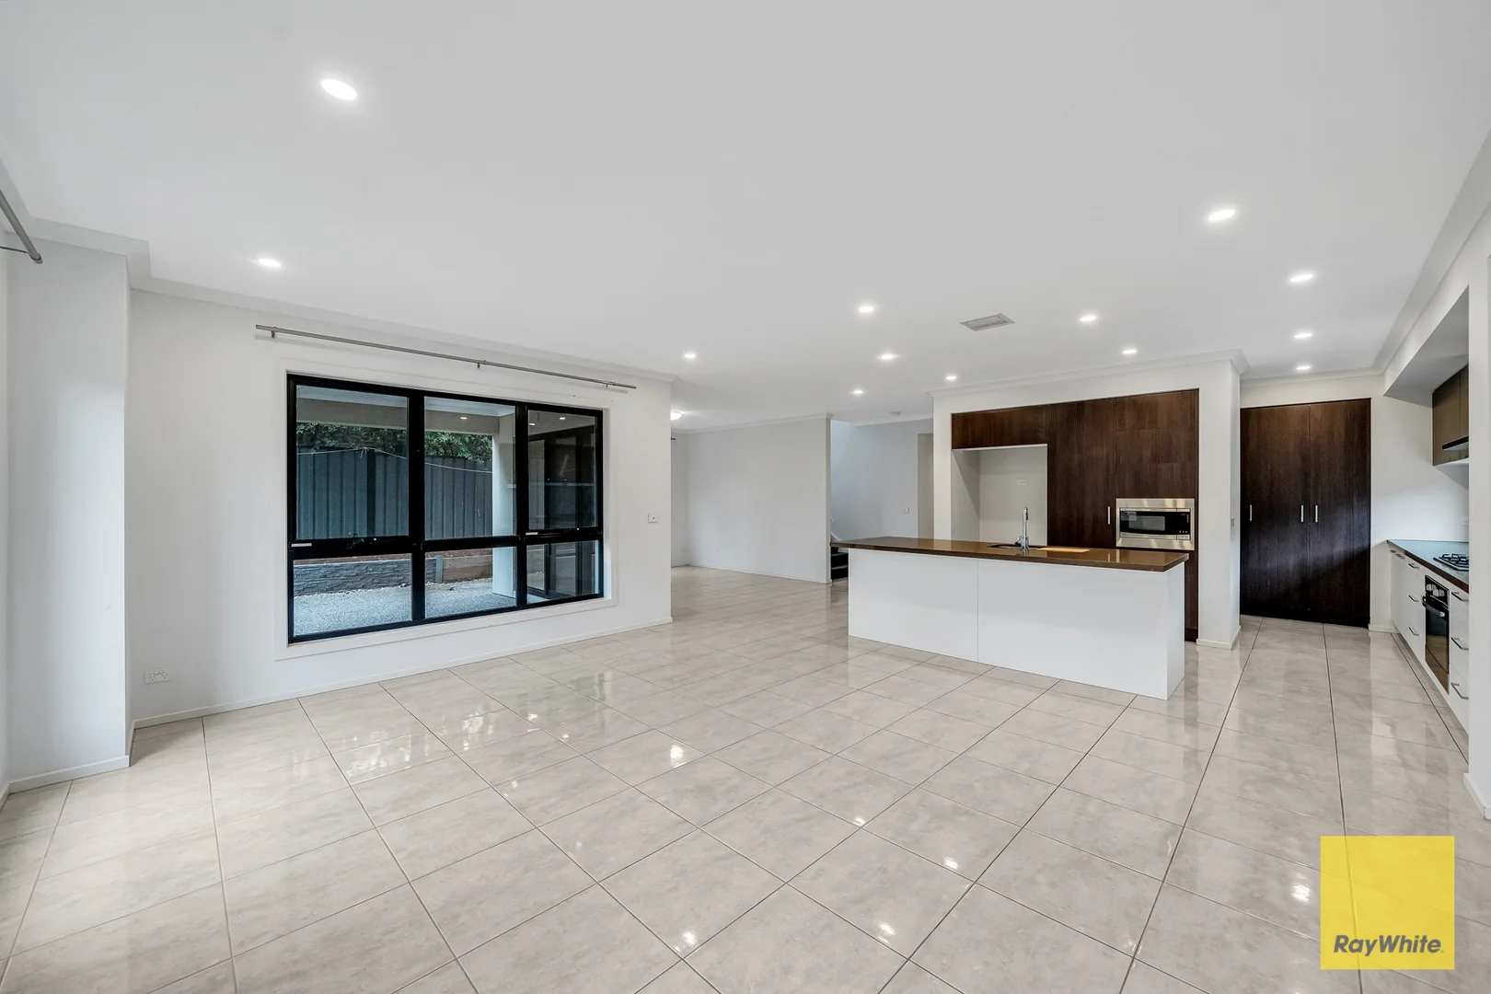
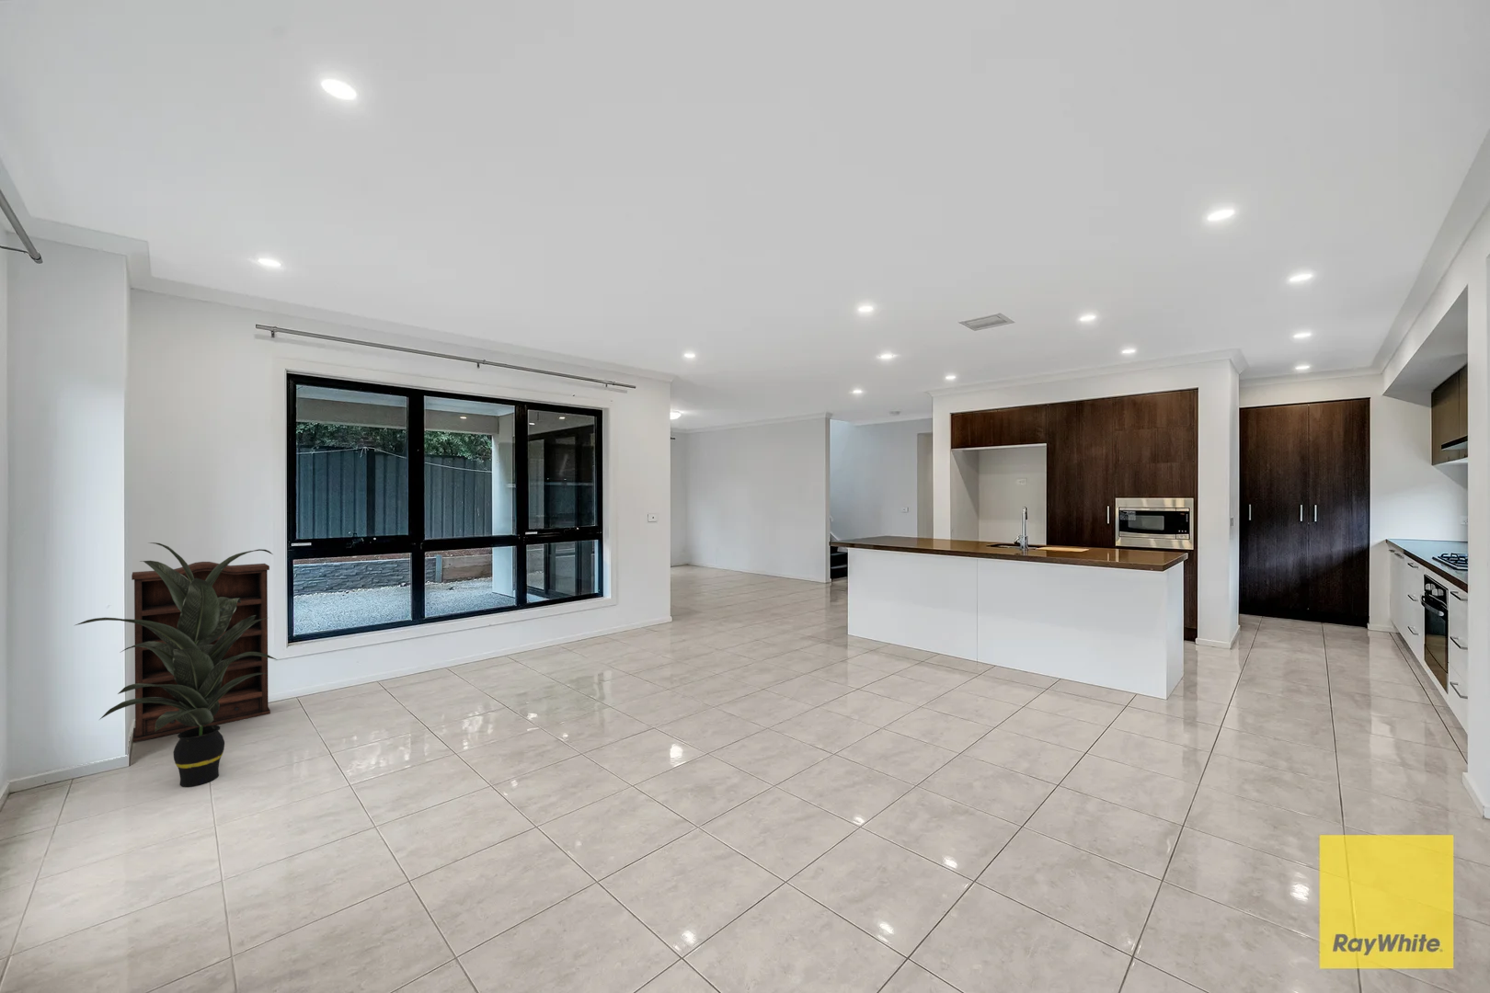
+ indoor plant (187, 661)
+ bookshelf (208, 644)
